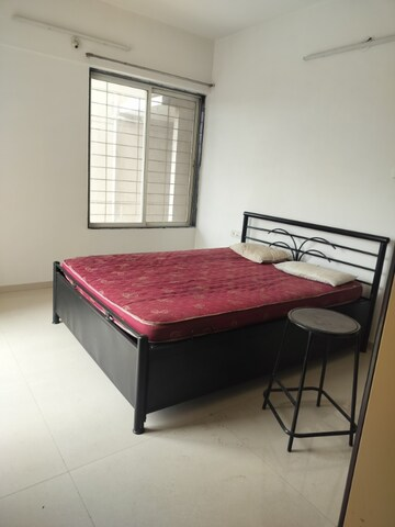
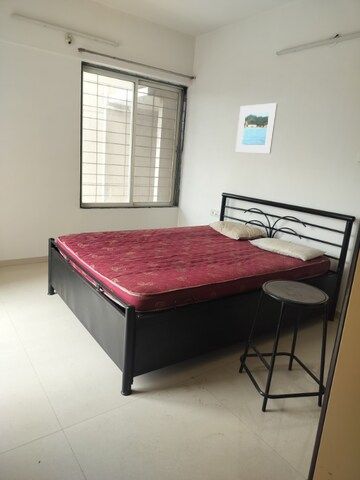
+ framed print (255, 129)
